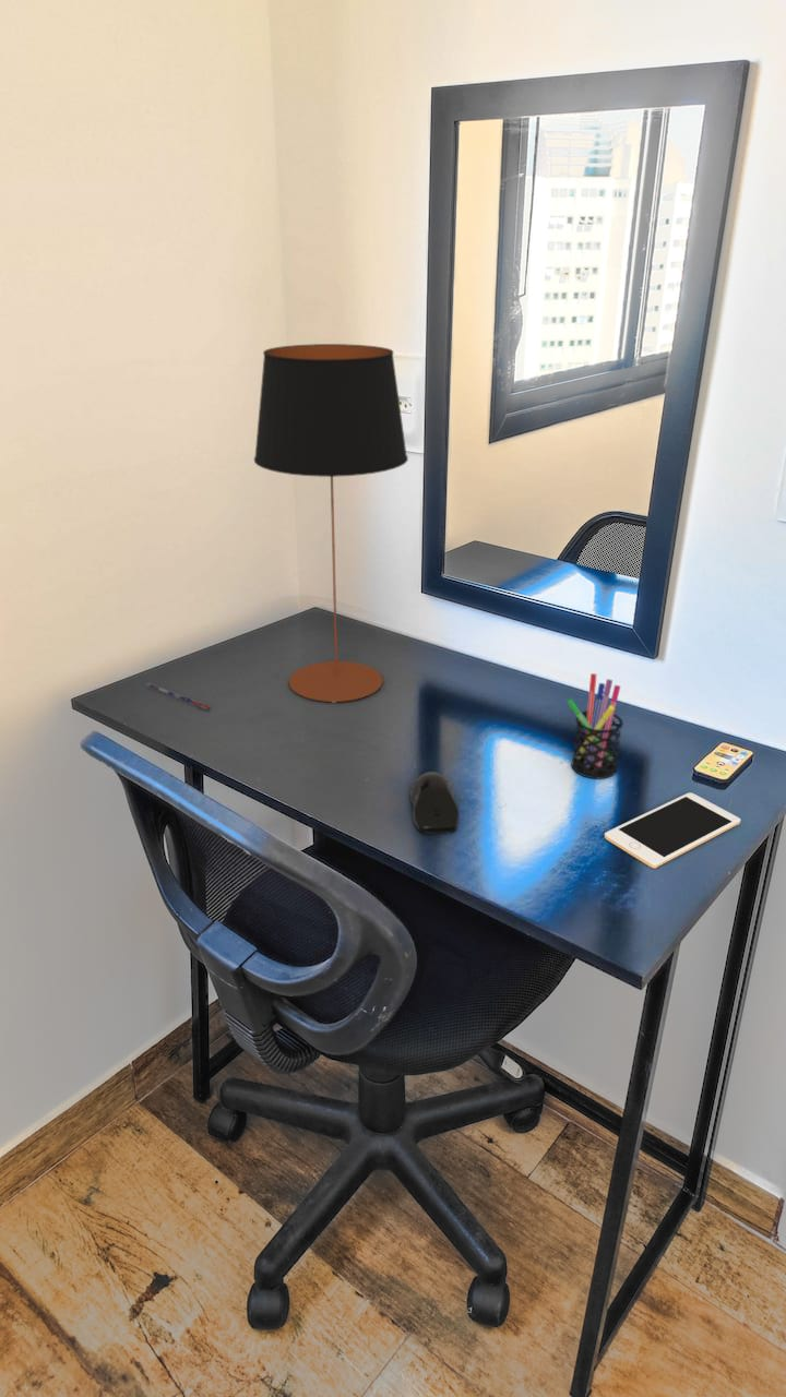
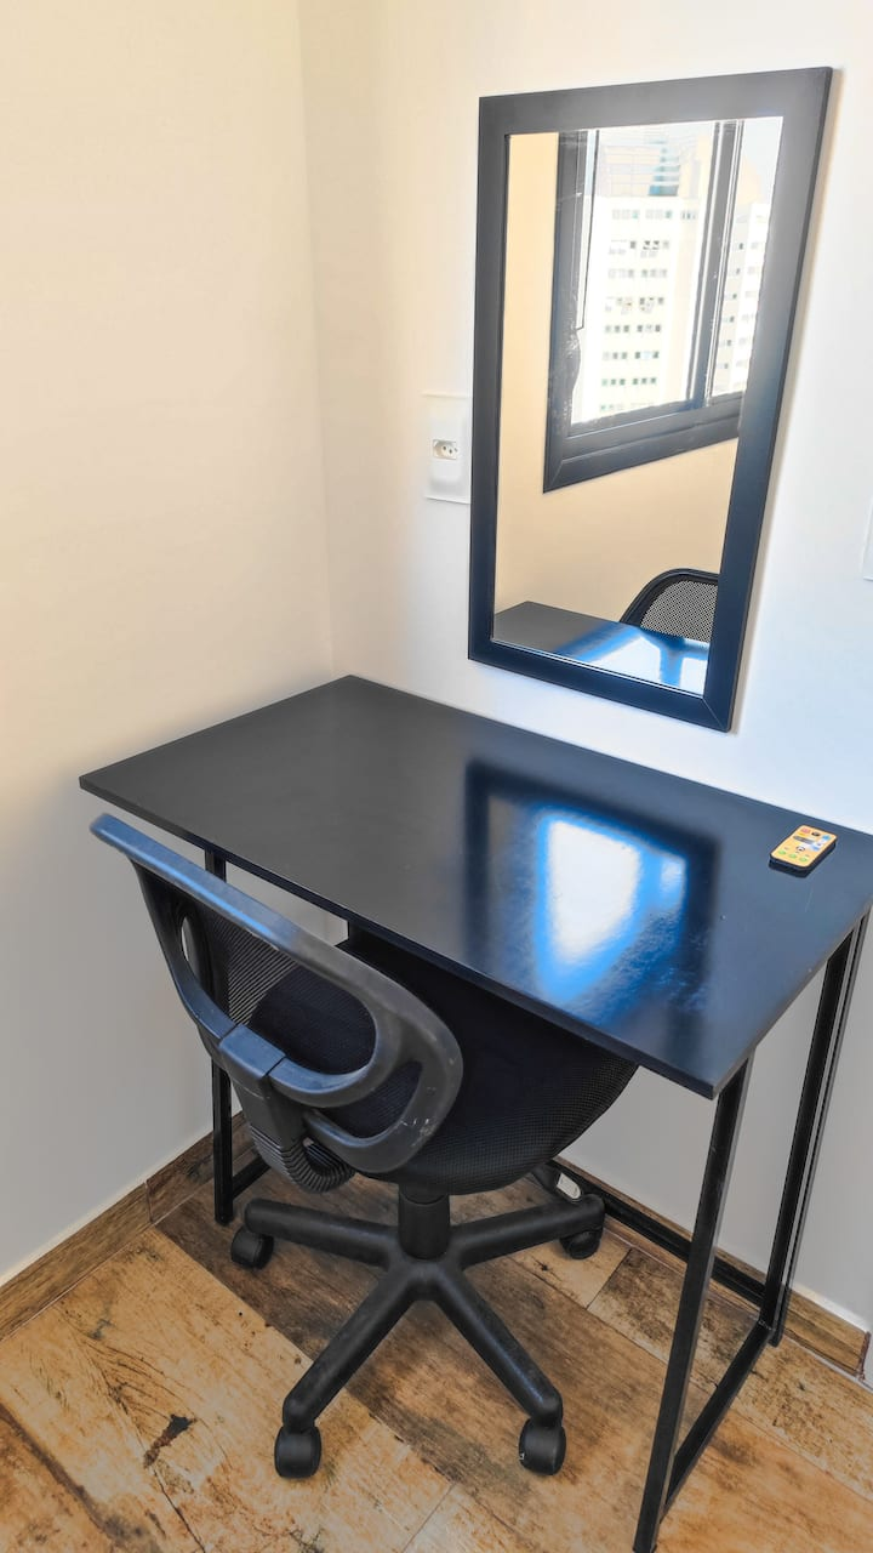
- pen holder (592, 726)
- pen (177, 695)
- cell phone (672, 827)
- table lamp (333, 529)
- computer mouse (433, 799)
